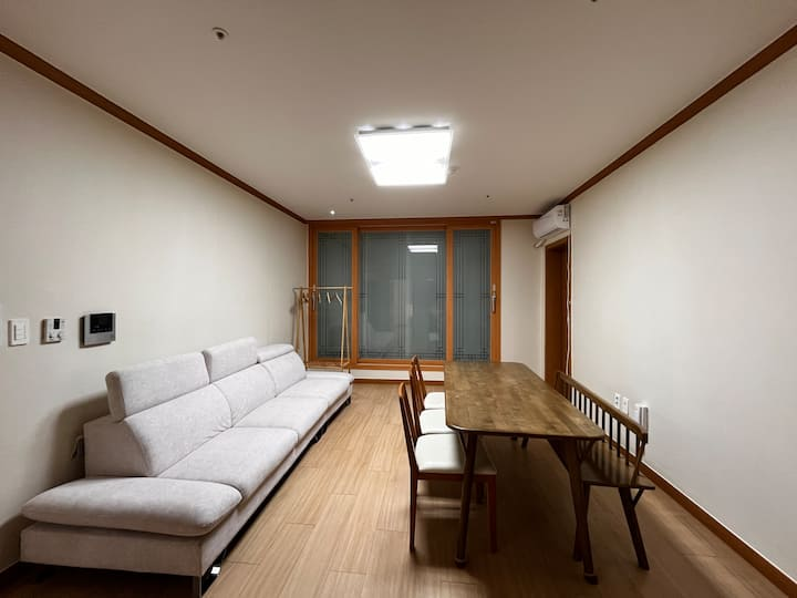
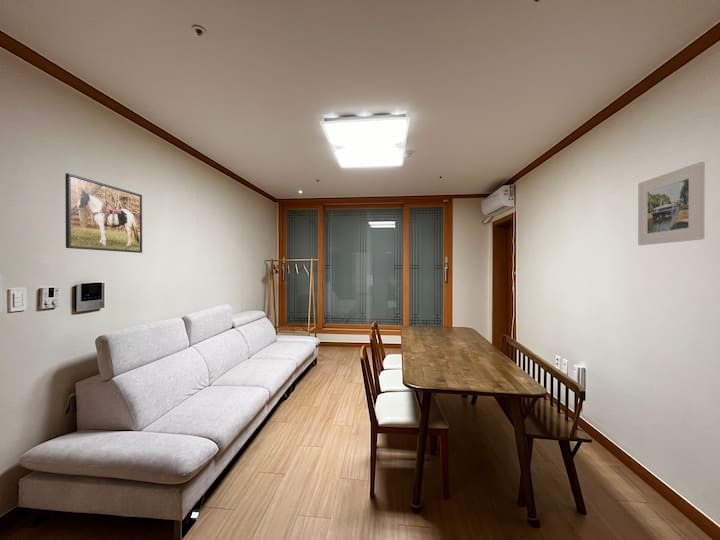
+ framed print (667, 208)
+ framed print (108, 218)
